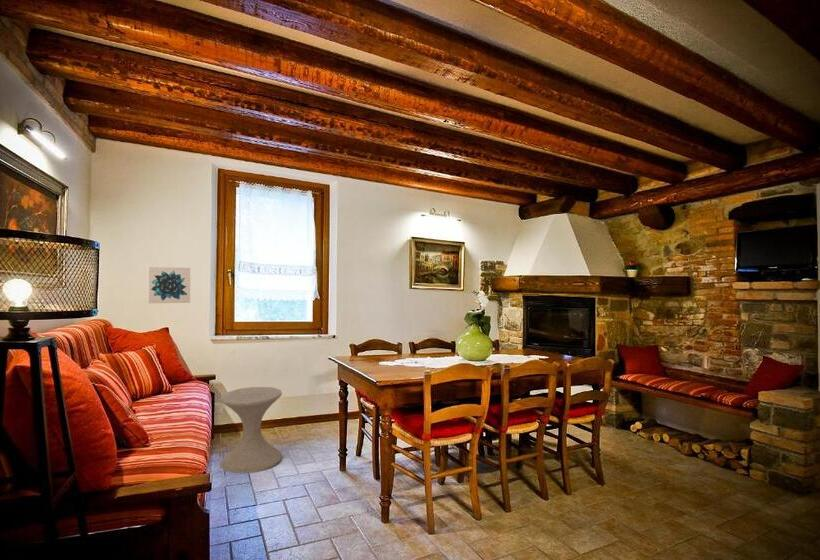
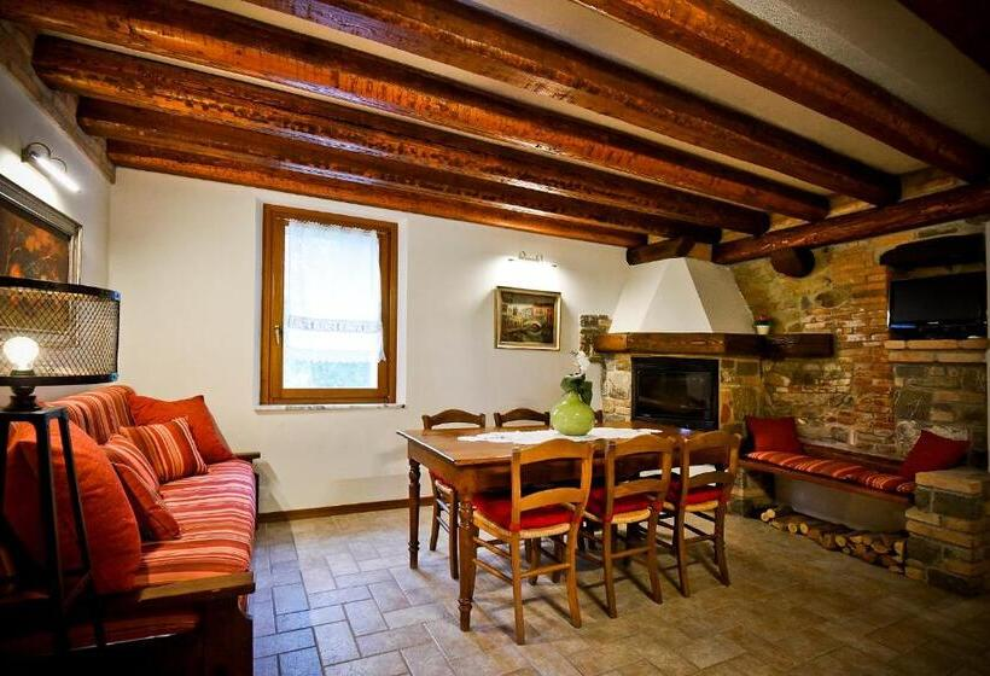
- side table (251, 427)
- wall art (170, 285)
